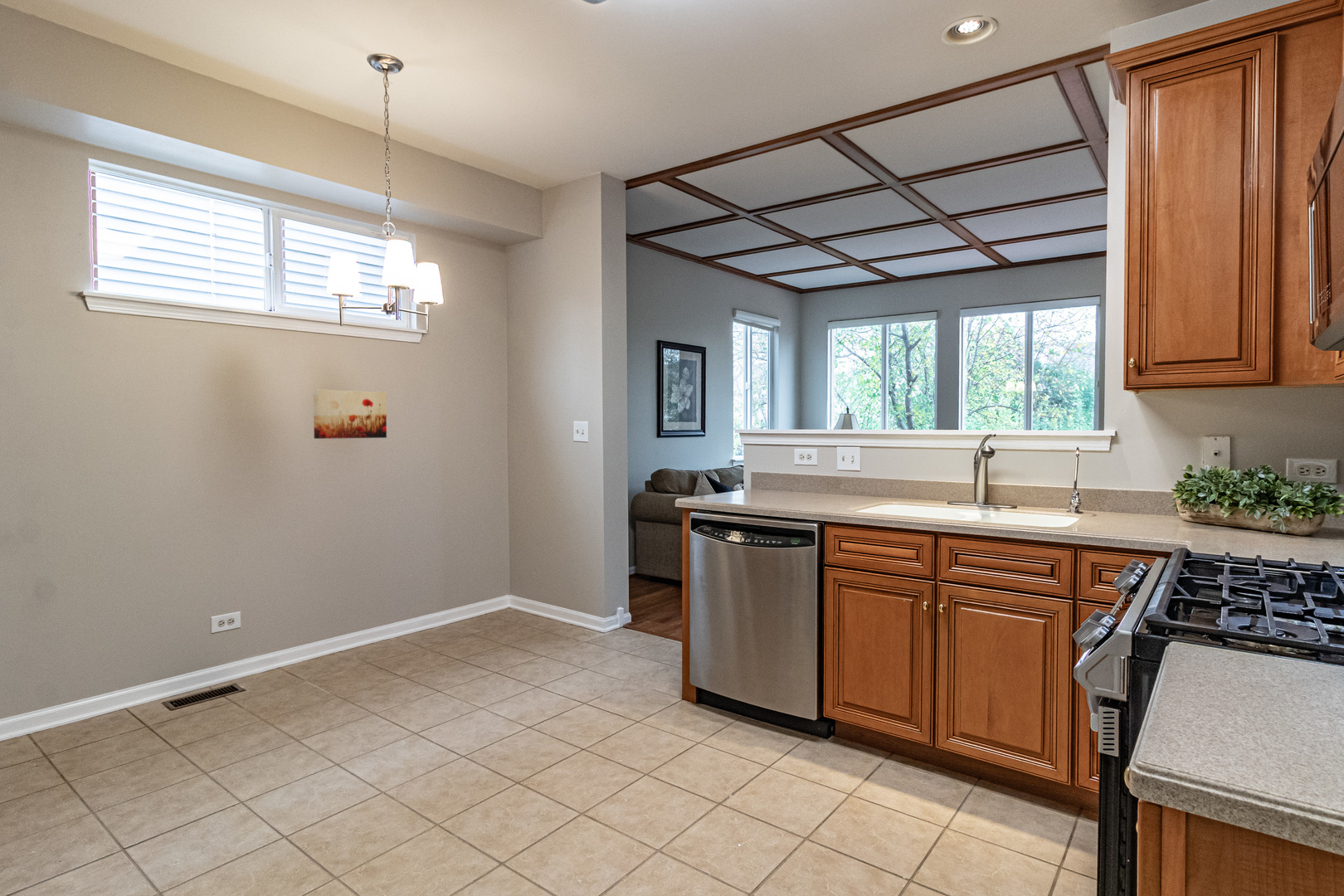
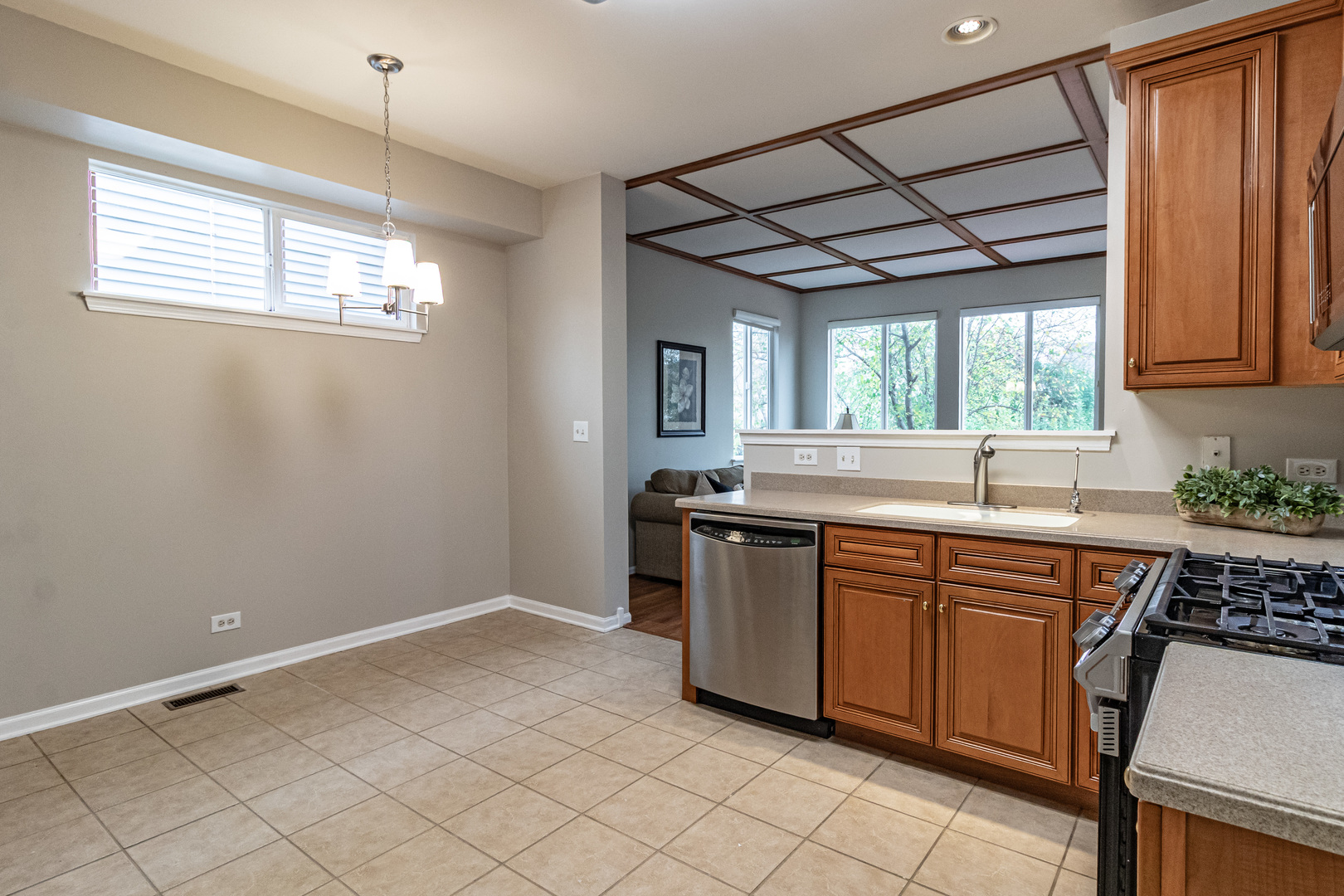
- wall art (351, 414)
